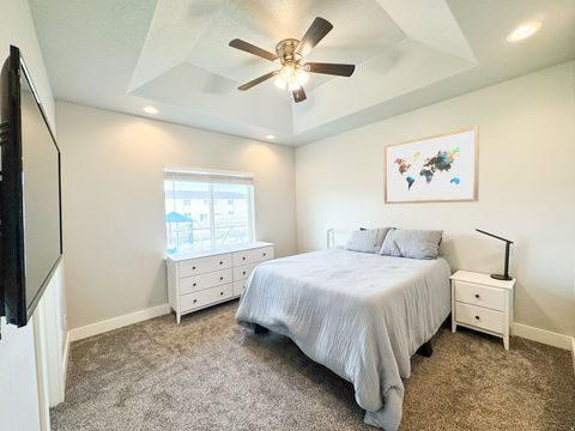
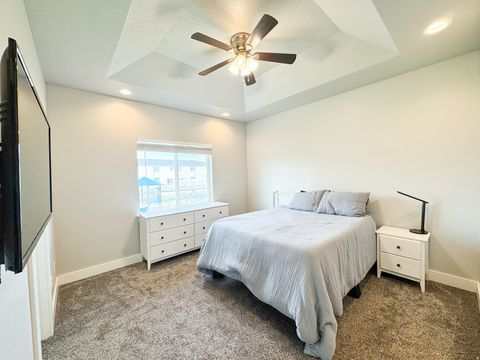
- wall art (425, 170)
